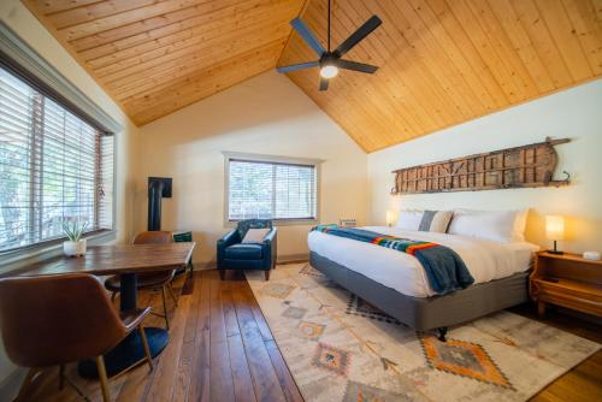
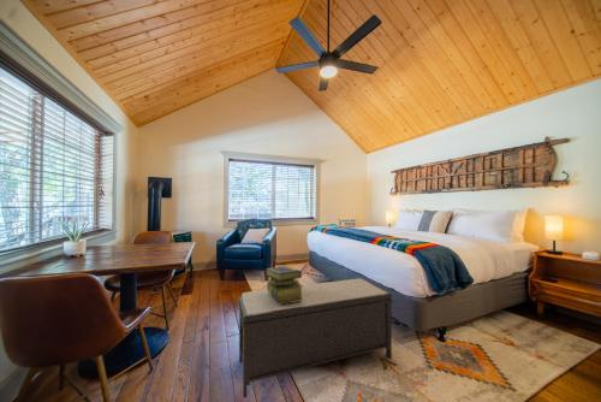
+ bench (315, 325)
+ stack of books (282, 282)
